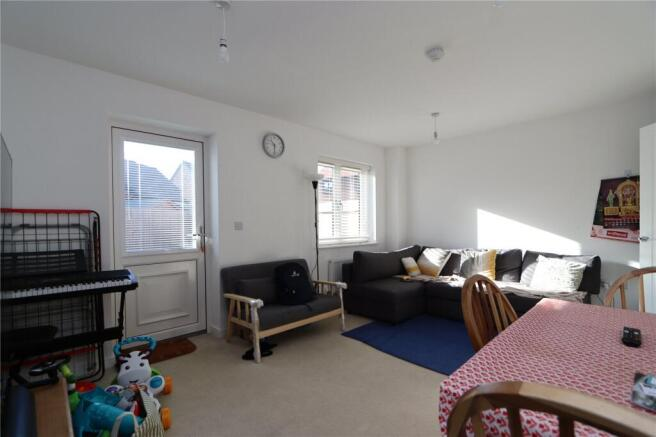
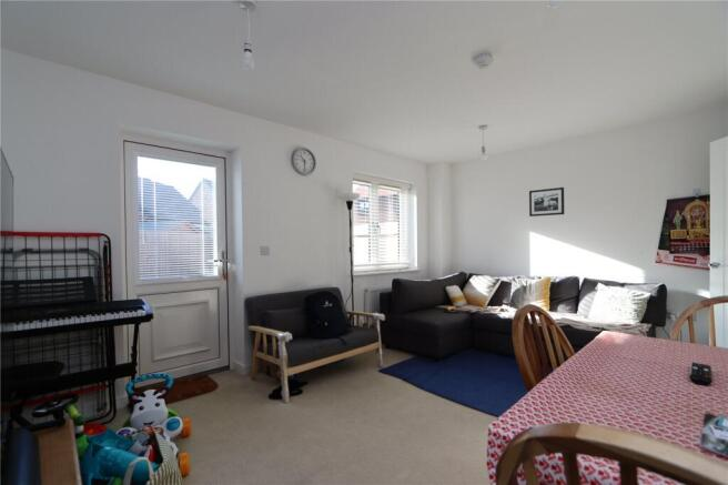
+ picture frame (546, 202)
